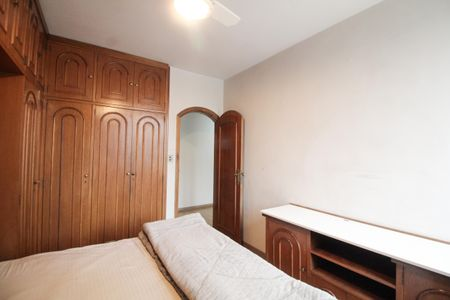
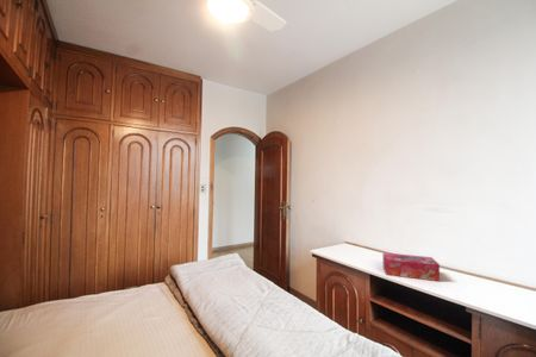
+ tissue box (409, 265)
